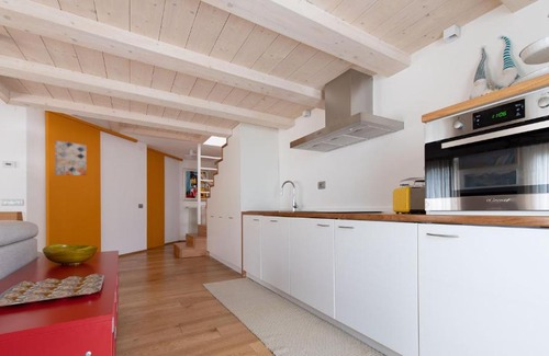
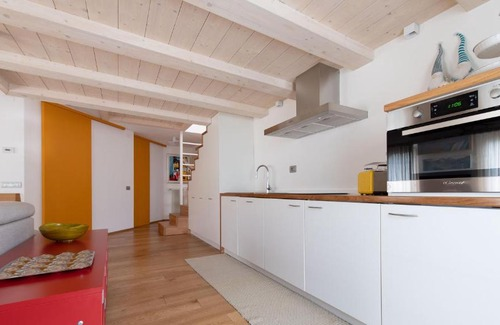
- wall art (71, 159)
